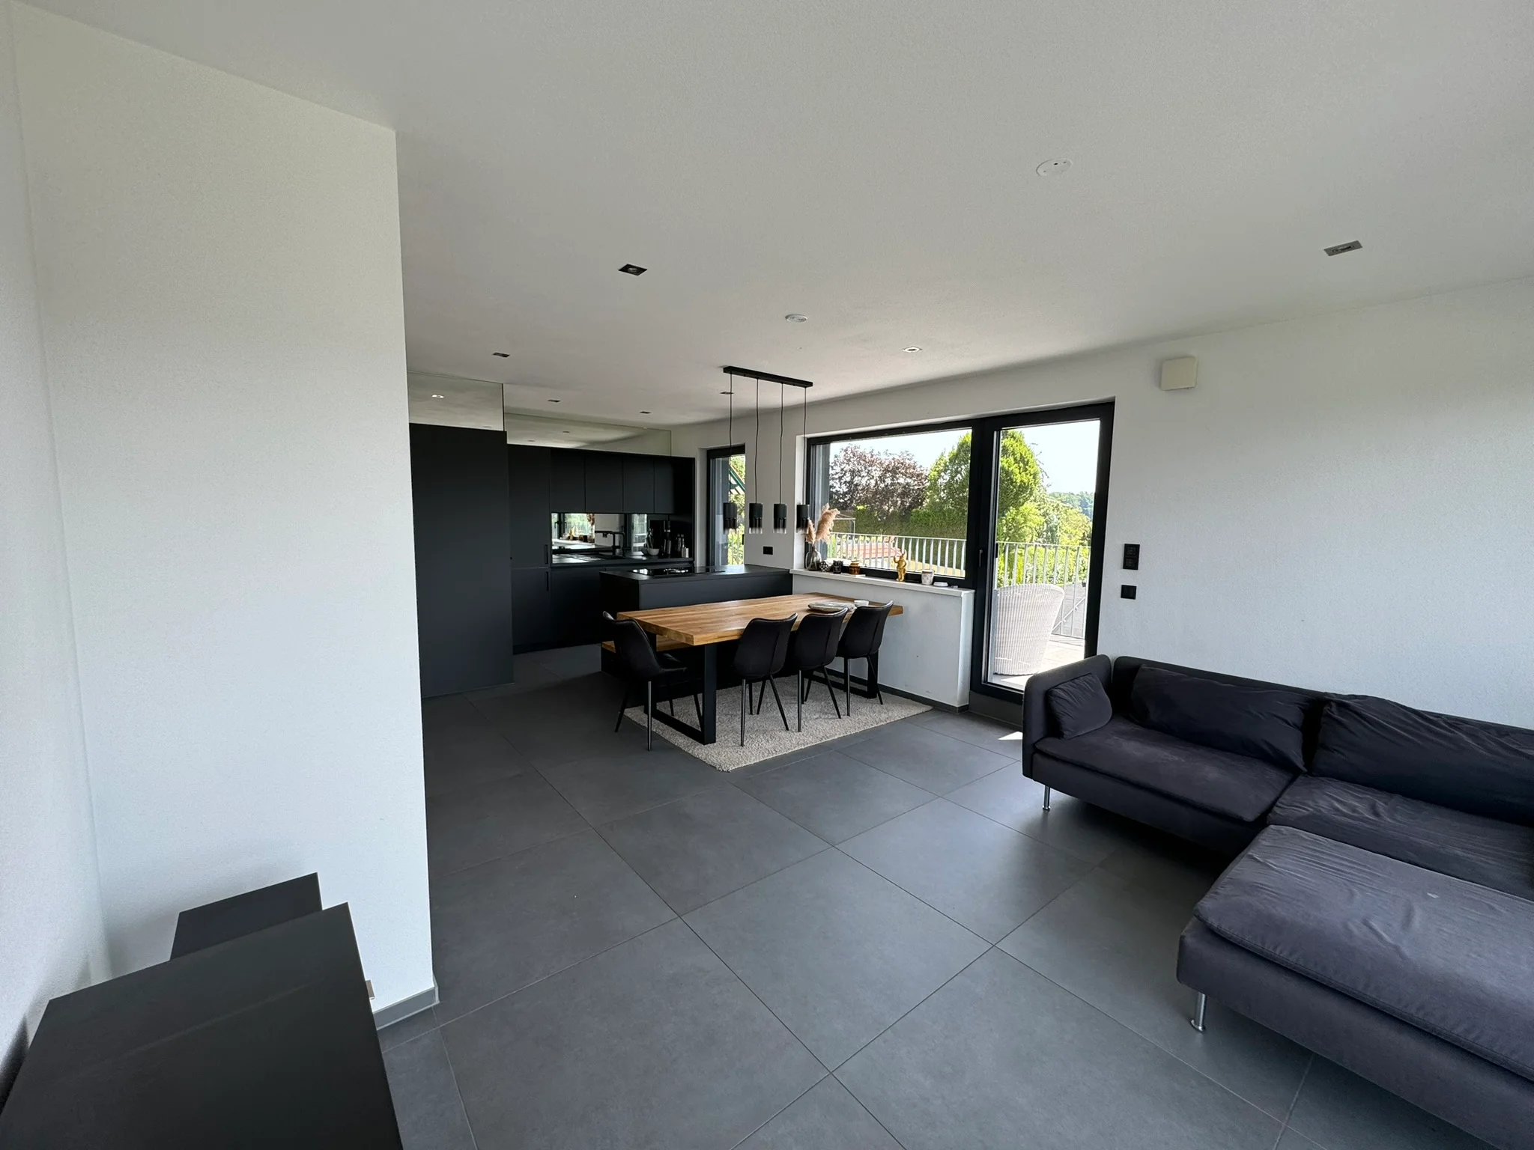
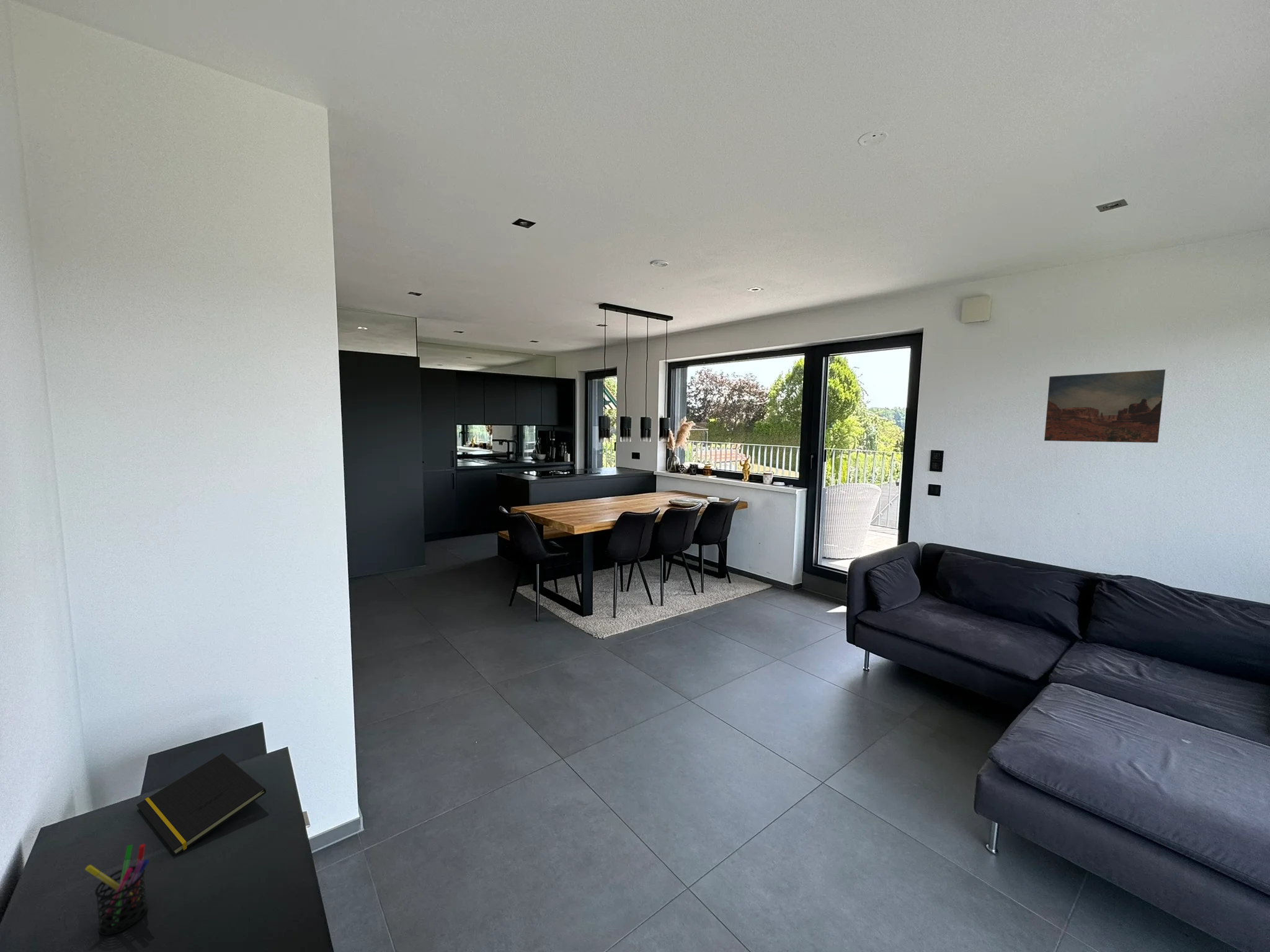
+ pen holder (125, 881)
+ wall art (1100, 407)
+ notepad (202, 798)
